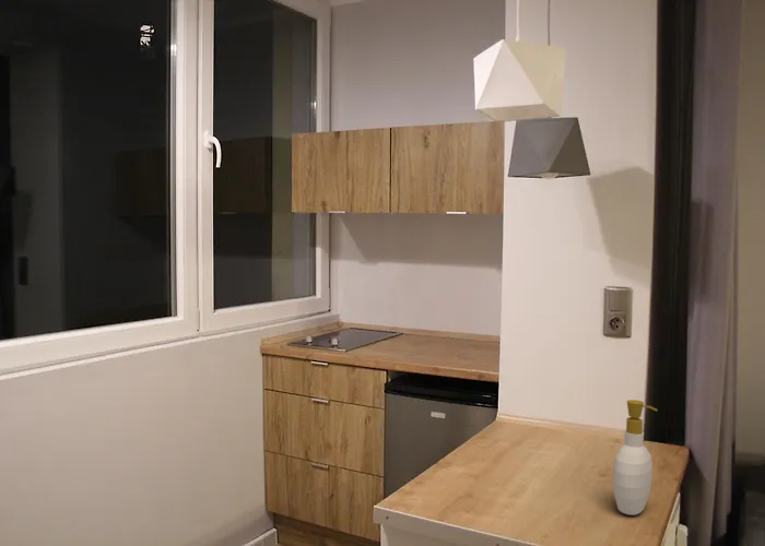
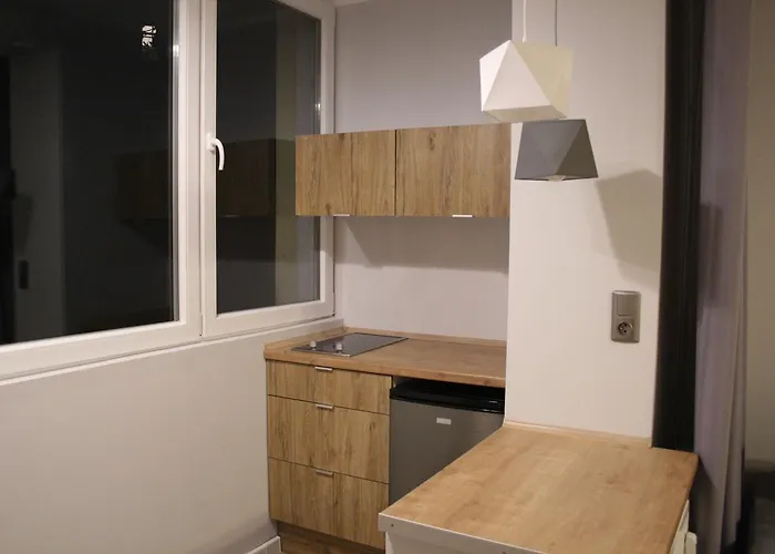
- soap bottle (635, 455)
